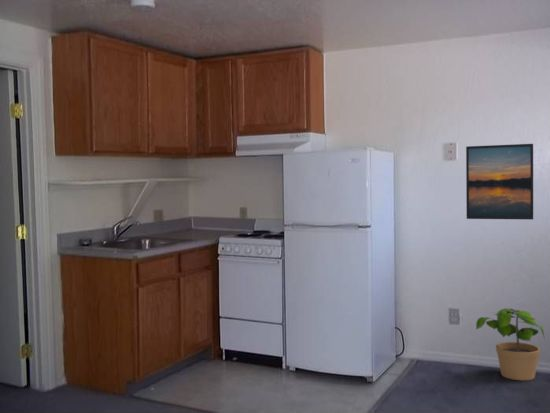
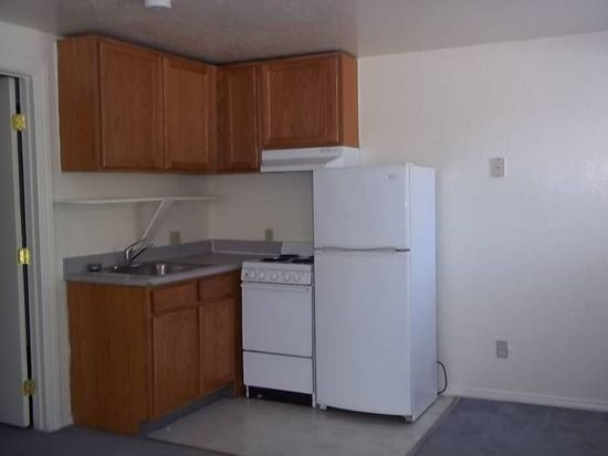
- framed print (499, 182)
- potted plant (508, 342)
